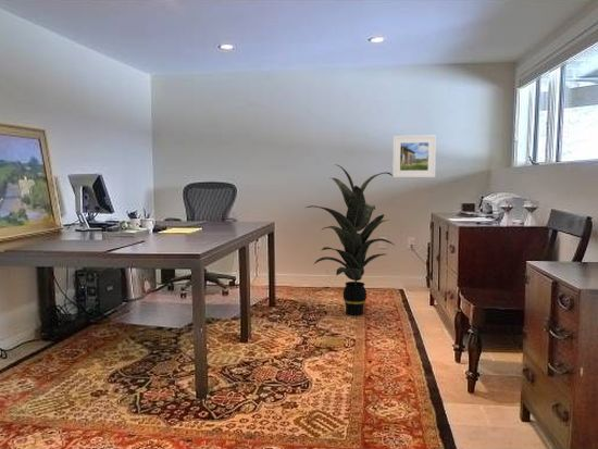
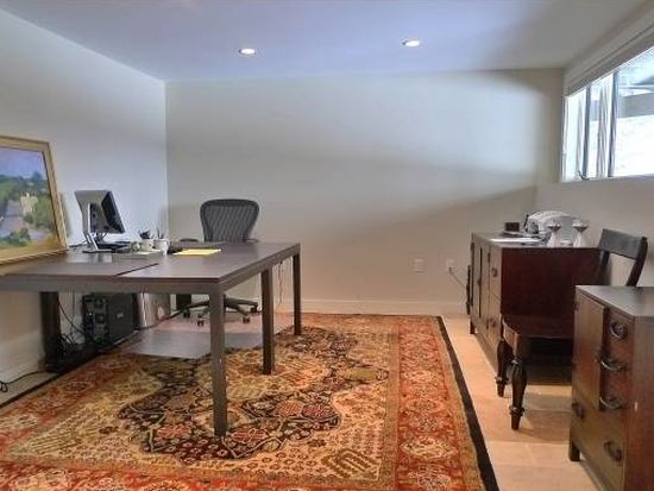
- indoor plant (350, 239)
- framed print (413, 157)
